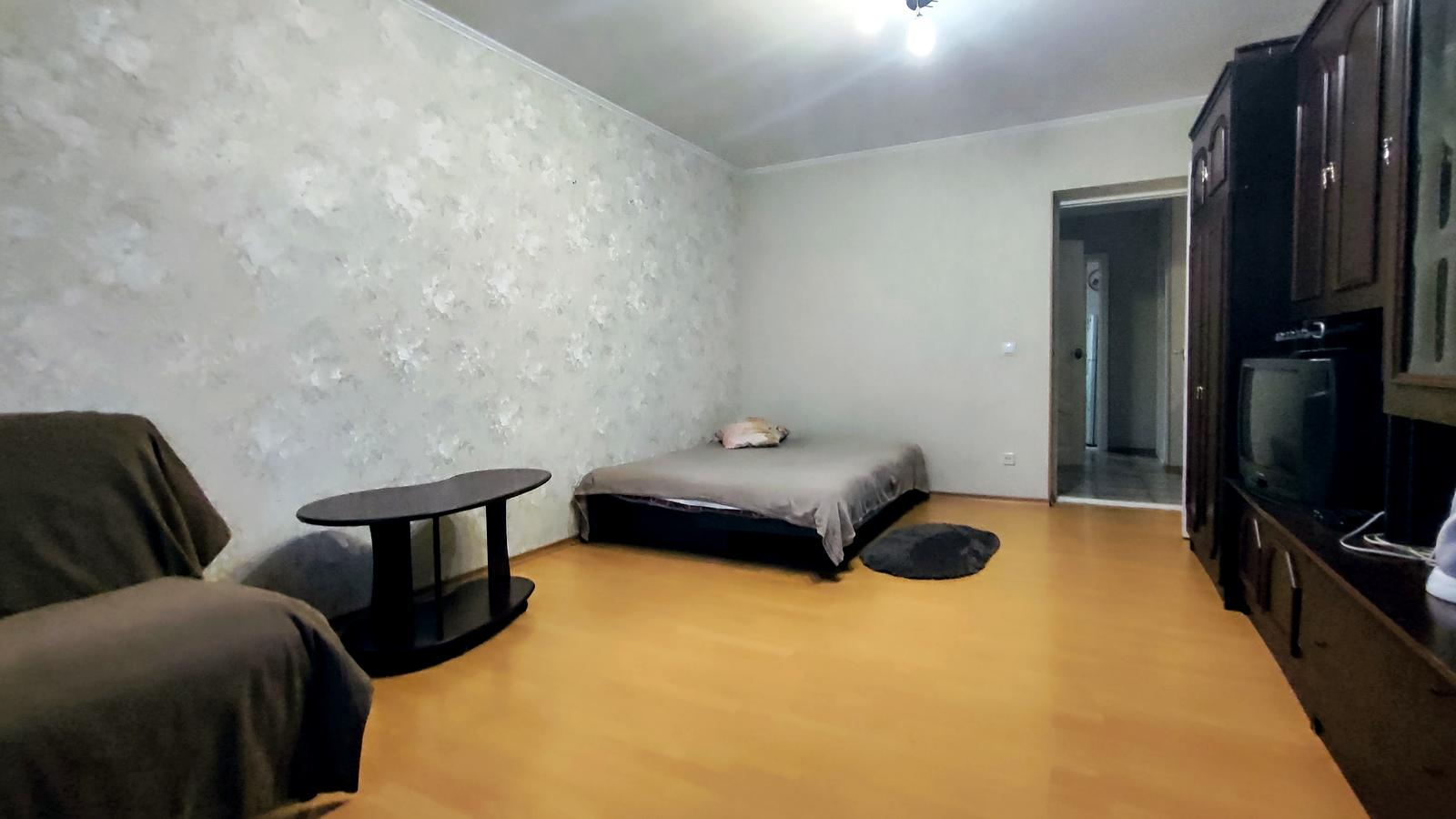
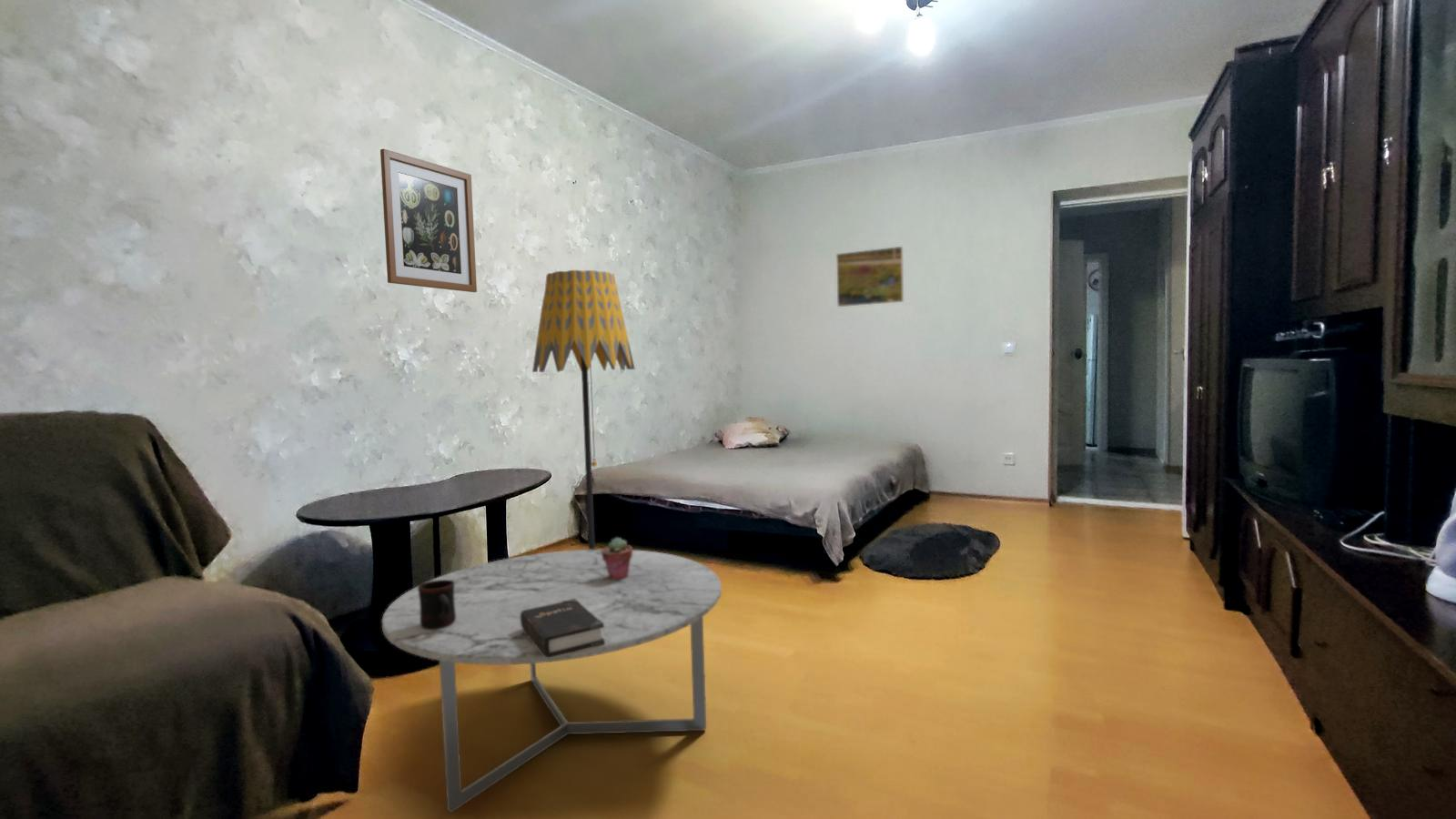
+ mug (440, 605)
+ coffee table (564, 660)
+ potted succulent (617, 556)
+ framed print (869, 277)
+ floor lamp (586, 420)
+ wall art (431, 225)
+ hardback book (561, 625)
